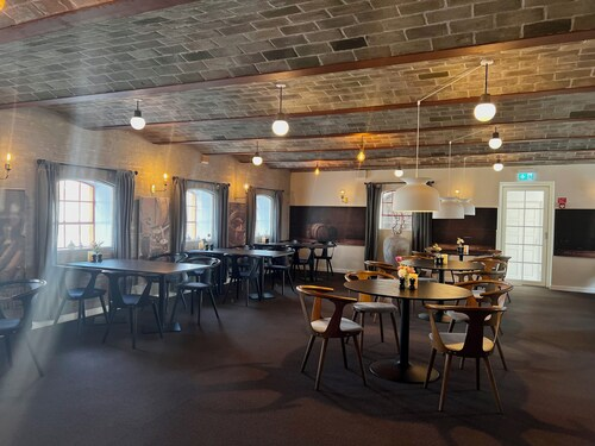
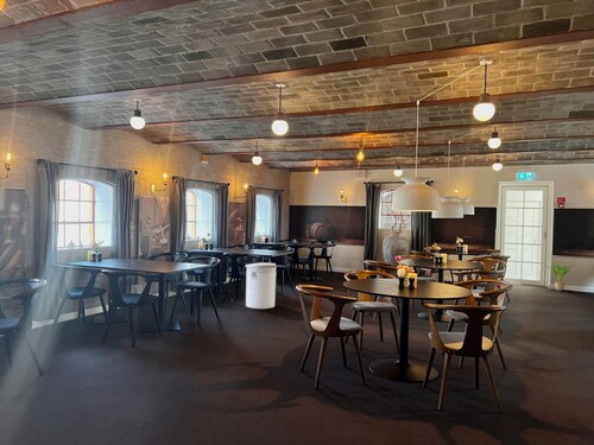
+ can (260, 284)
+ potted plant (561, 275)
